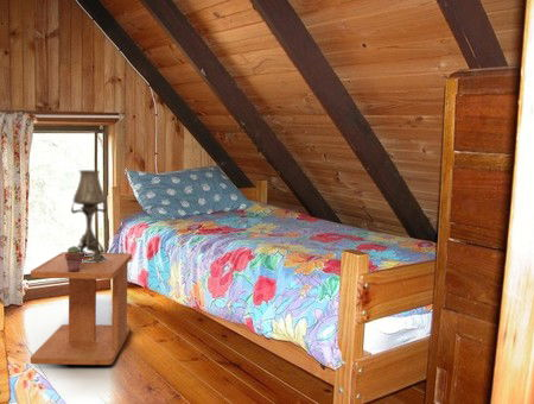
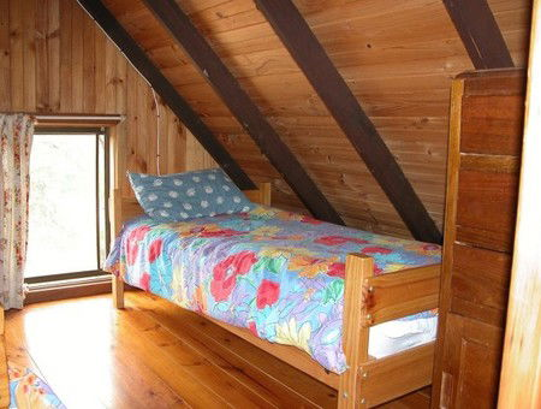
- table lamp (89, 214)
- side table (84, 304)
- potted succulent (74, 258)
